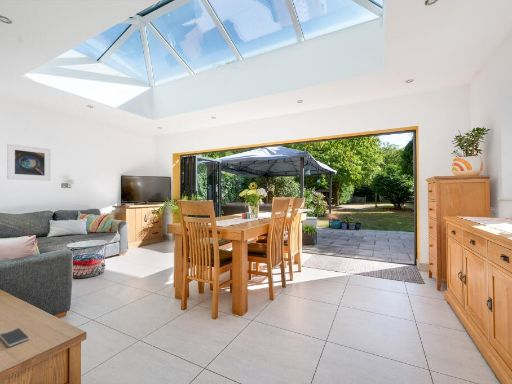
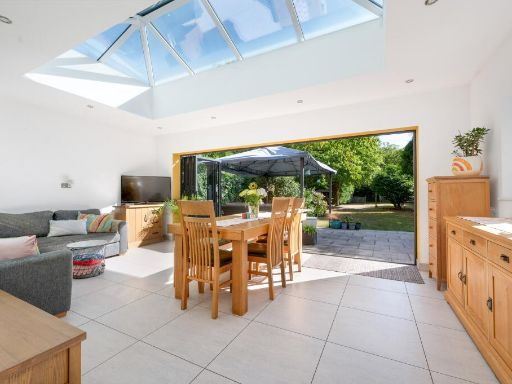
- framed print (30, 163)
- smartphone (14, 336)
